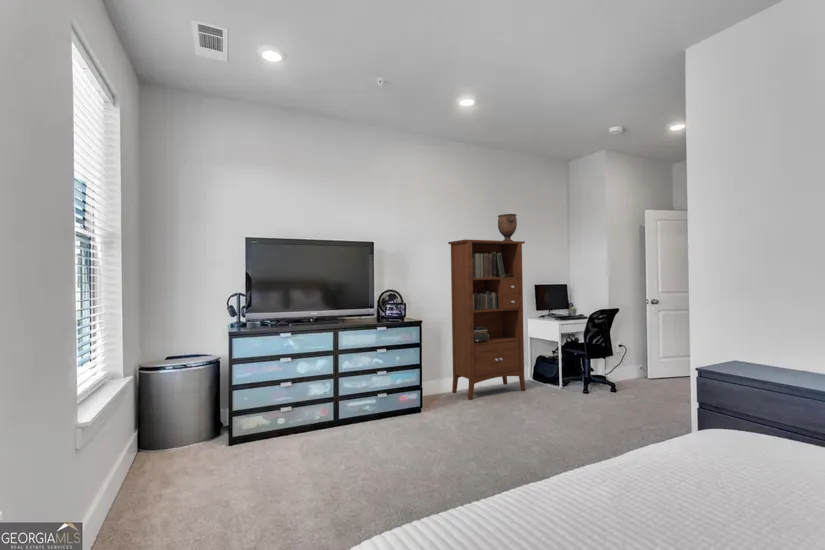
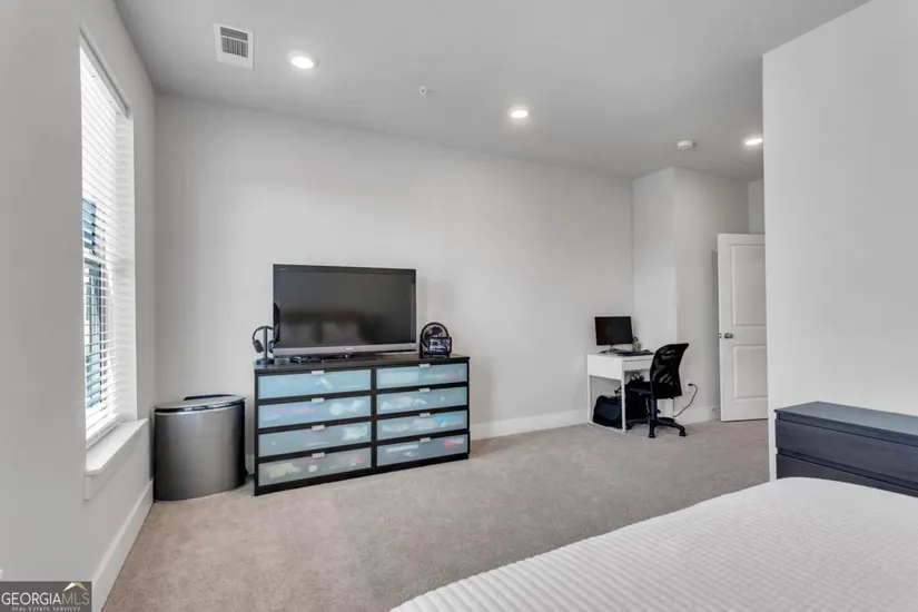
- decorative urn (507, 228)
- bookcase (489, 316)
